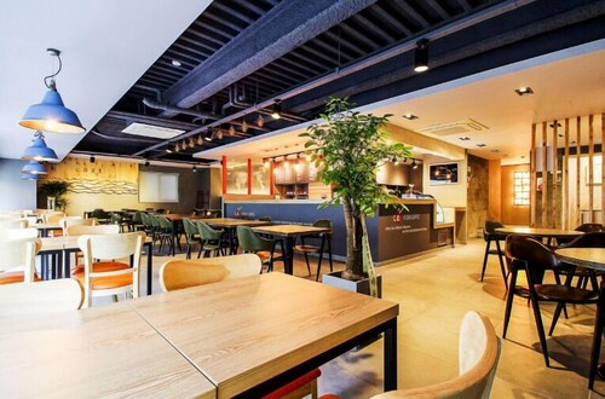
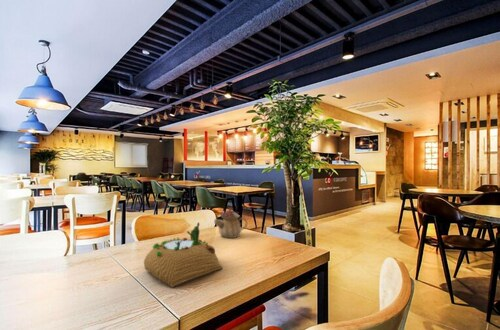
+ succulent planter (182, 247)
+ teapot (231, 221)
